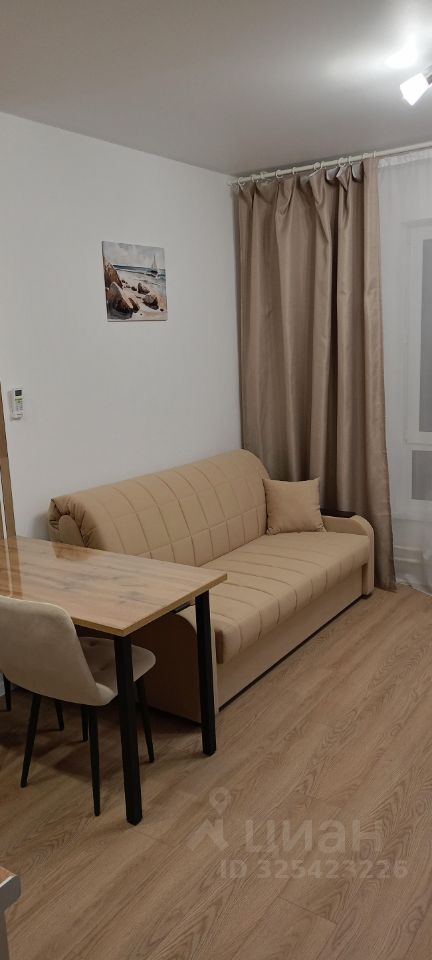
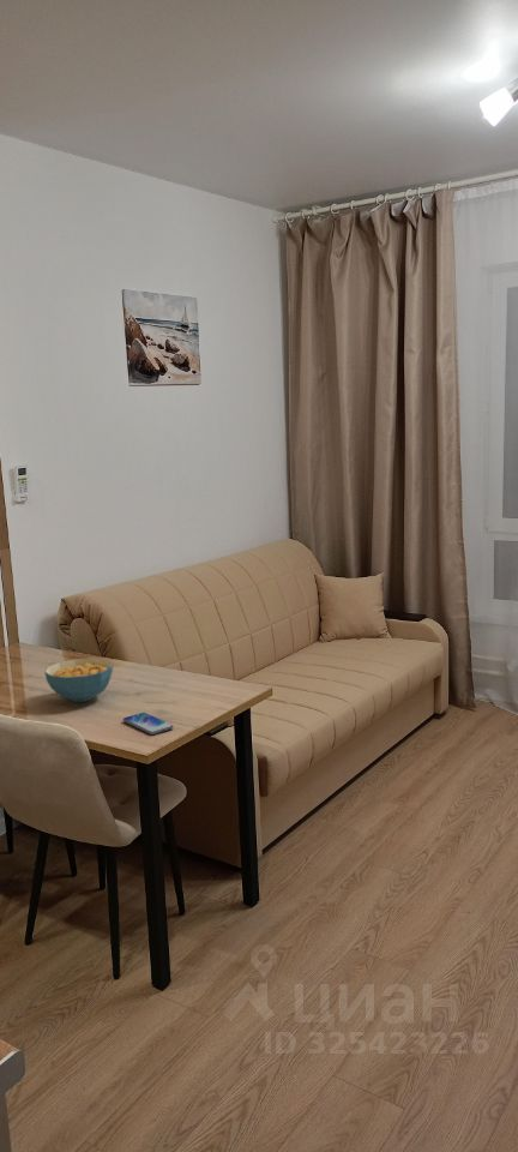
+ smartphone (147, 722)
+ cereal bowl (80, 683)
